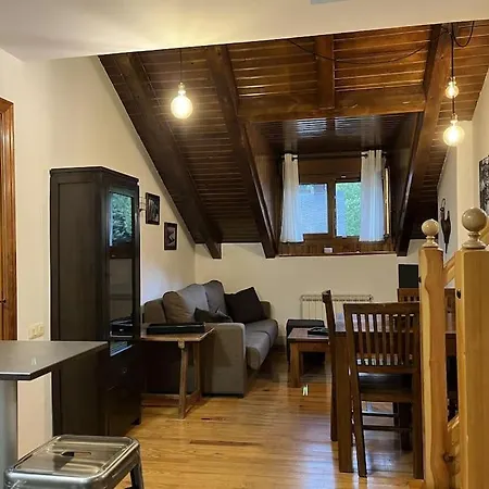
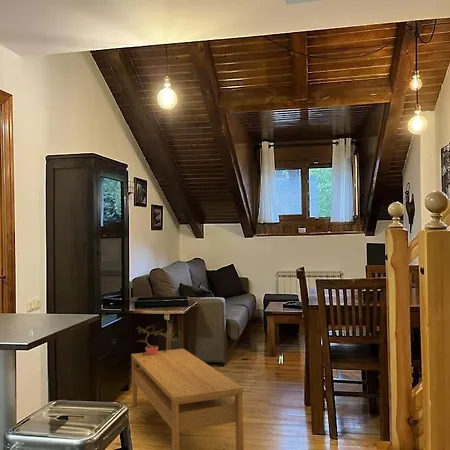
+ coffee table (179, 398)
+ potted plant (155, 335)
